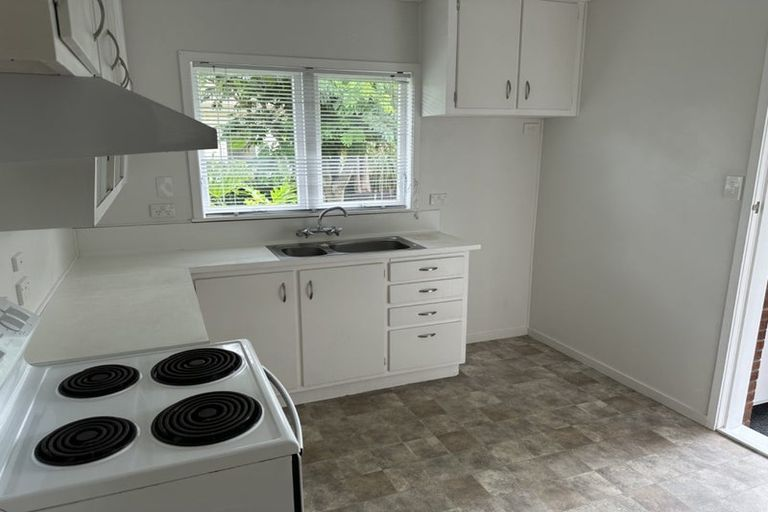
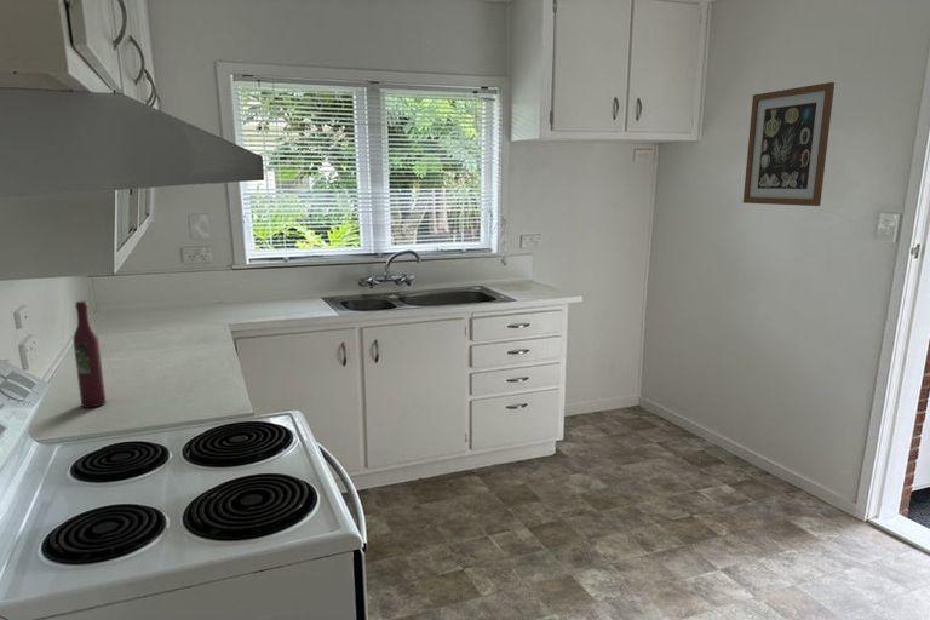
+ wine bottle (87, 354)
+ wall art (785, 148)
